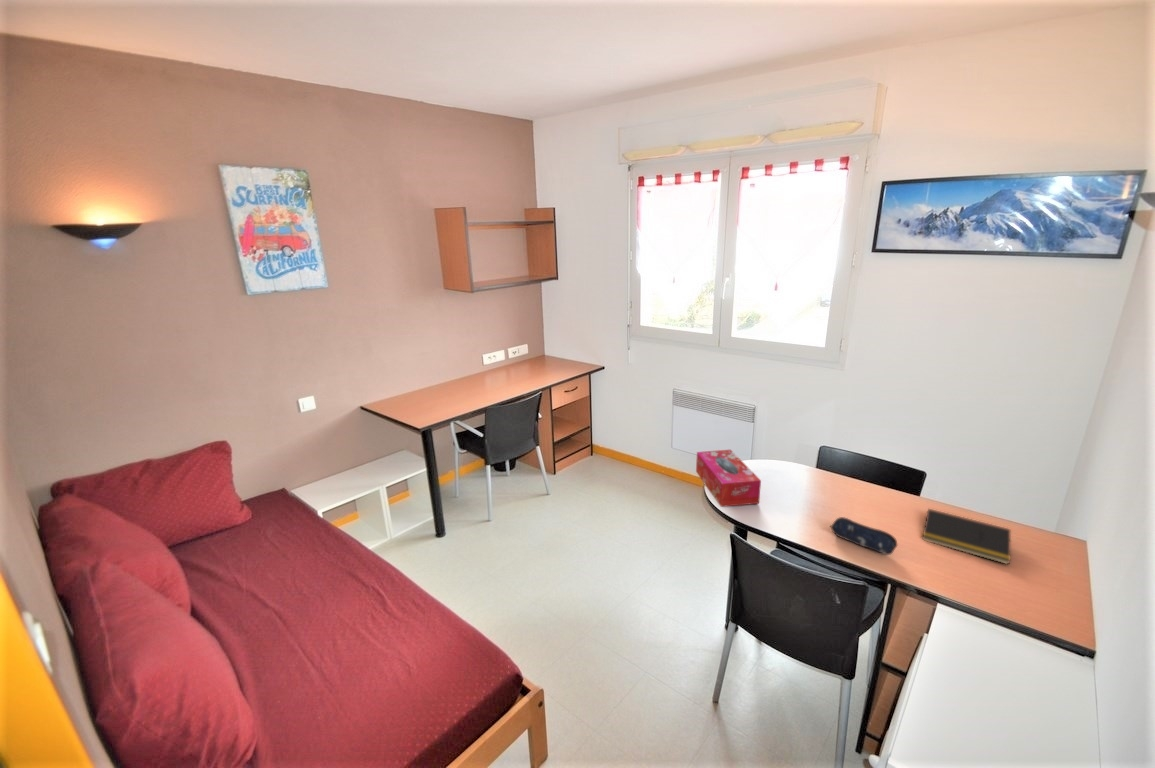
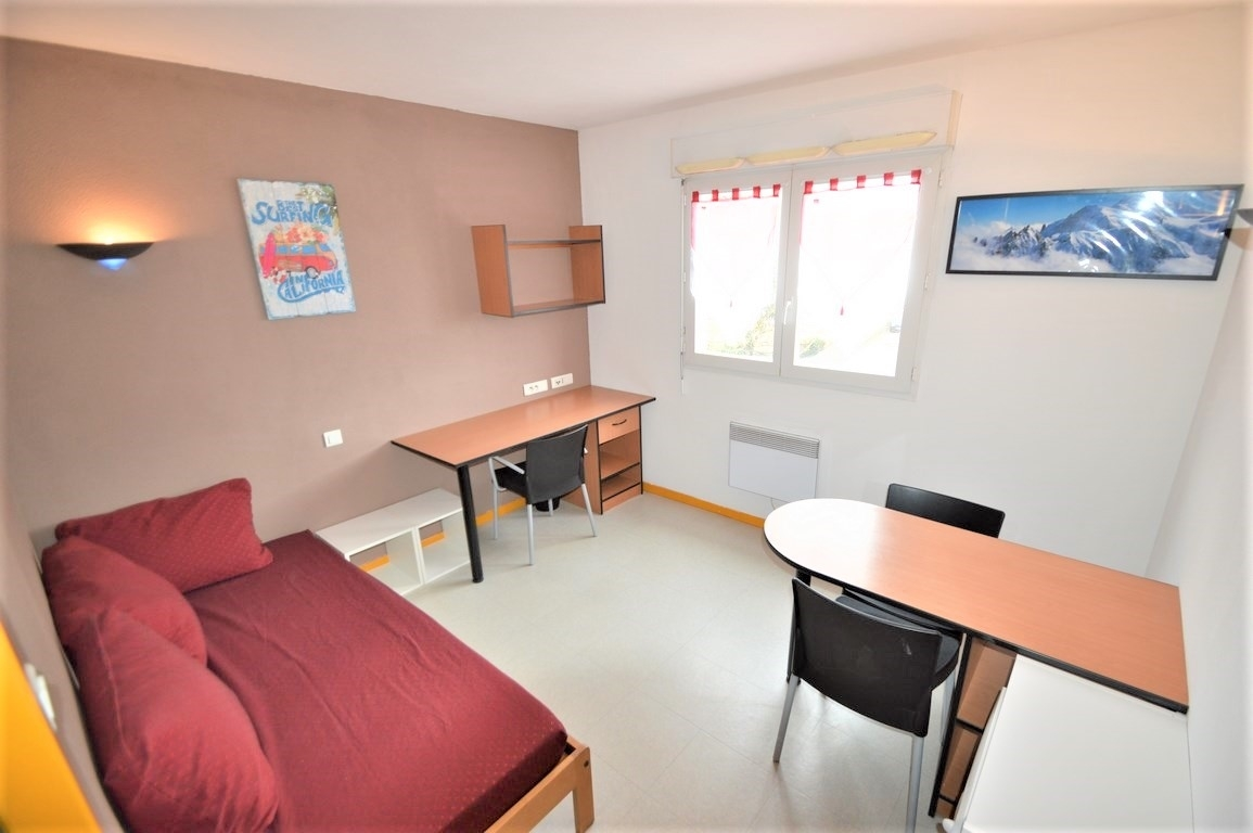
- notepad (965, 534)
- tissue box (726, 476)
- pencil case (863, 535)
